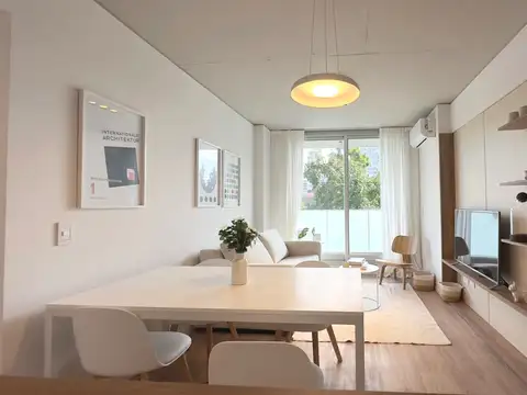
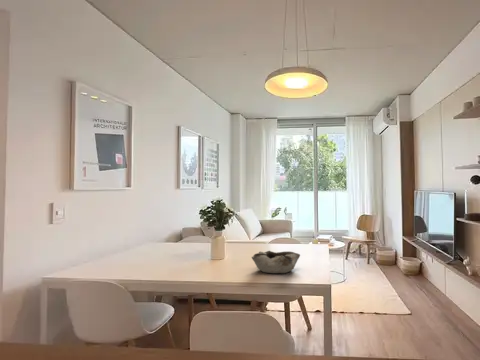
+ bowl (276, 261)
